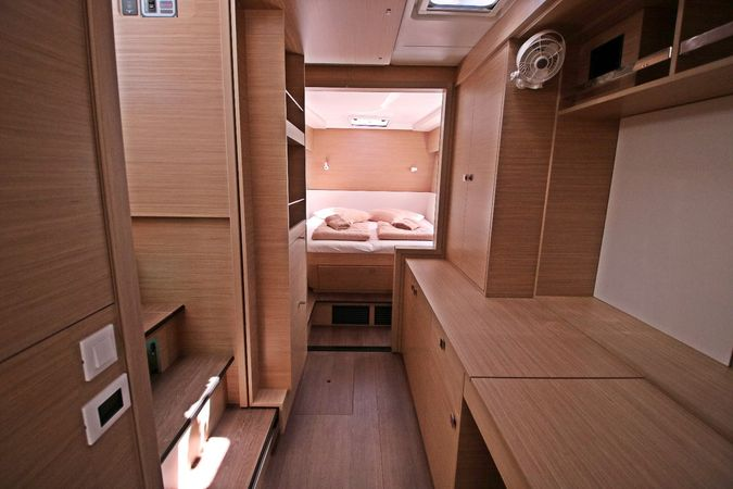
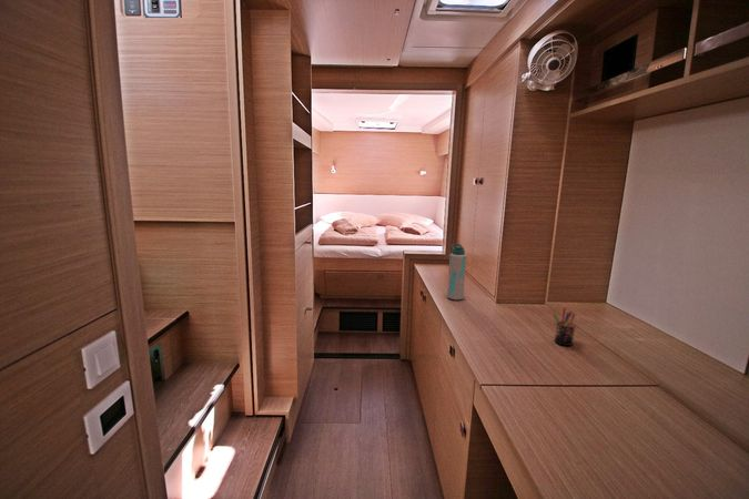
+ water bottle (456, 272)
+ pen holder (563, 326)
